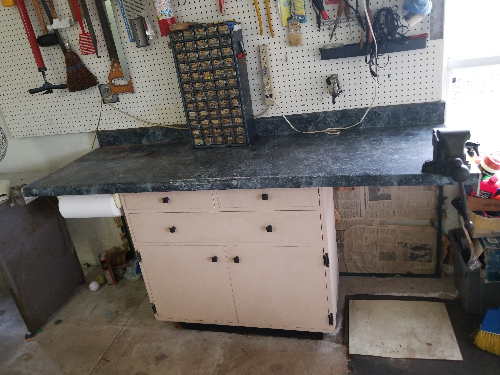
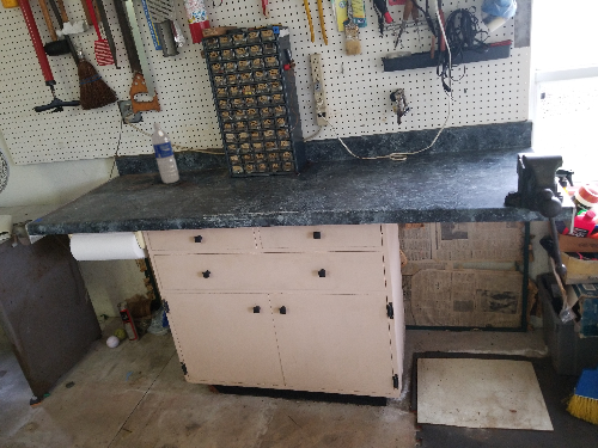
+ water bottle (164, 153)
